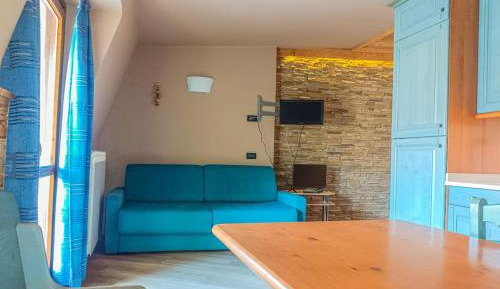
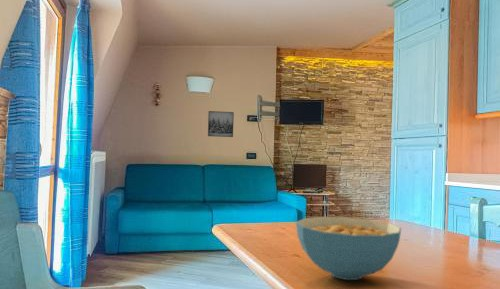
+ cereal bowl (347, 250)
+ wall art (220, 124)
